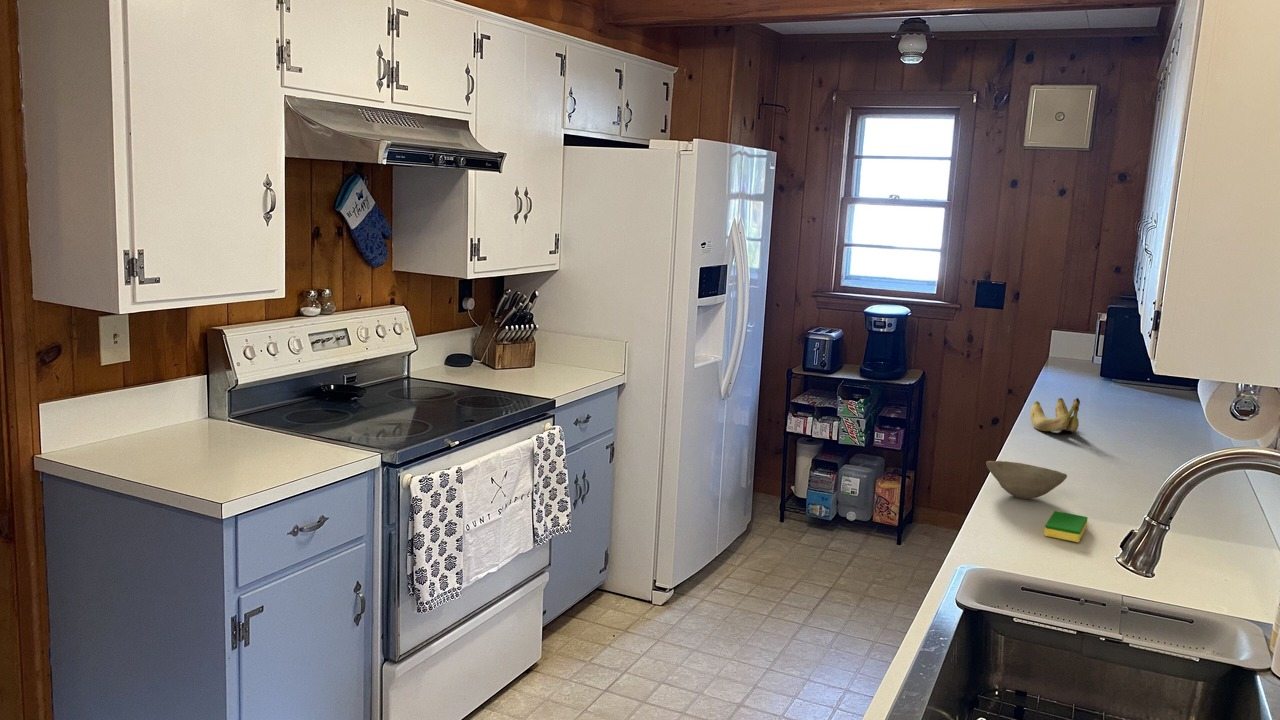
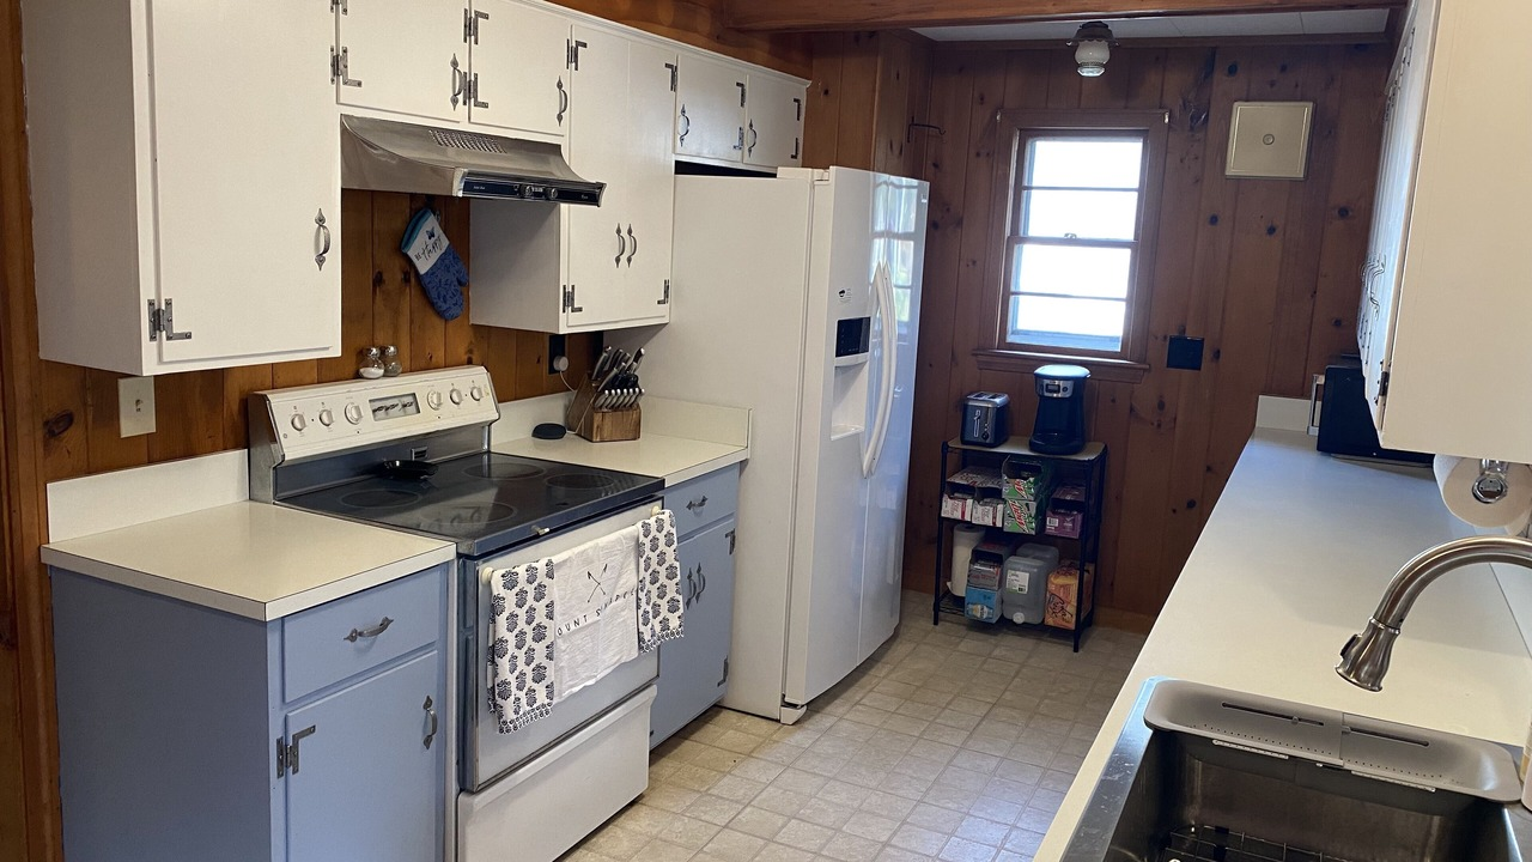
- banana (1058, 410)
- dish sponge (1066, 526)
- bowl (1024, 476)
